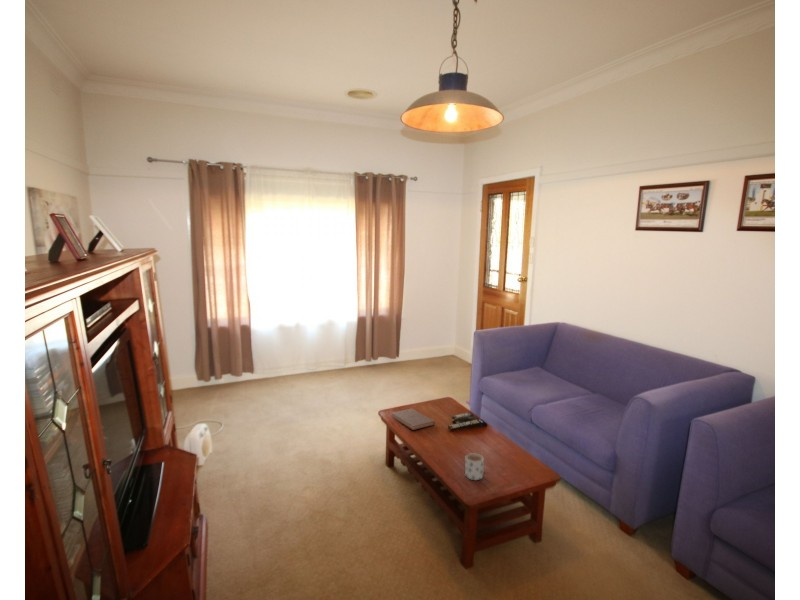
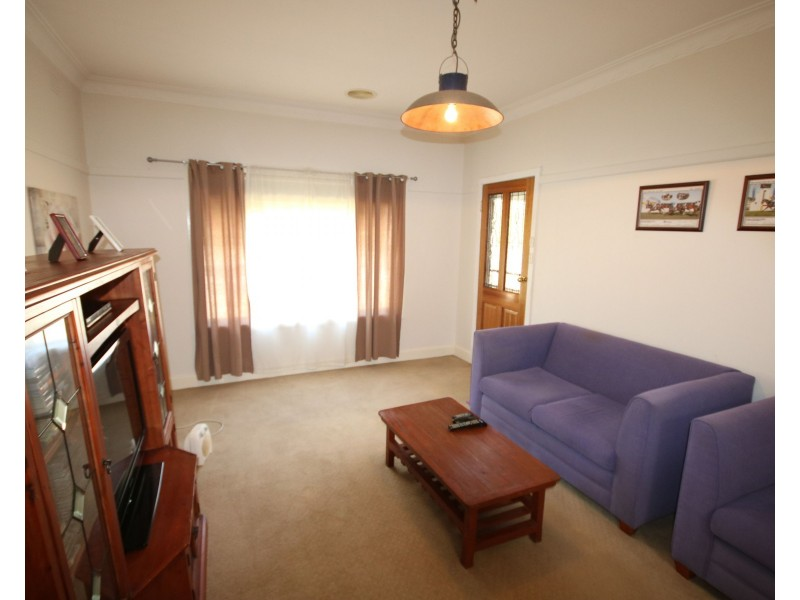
- book (412, 418)
- mug (472, 465)
